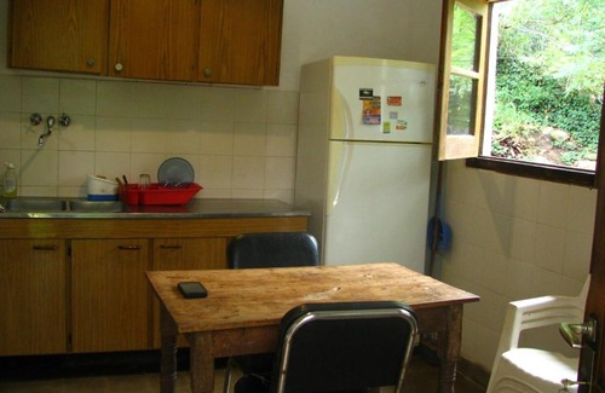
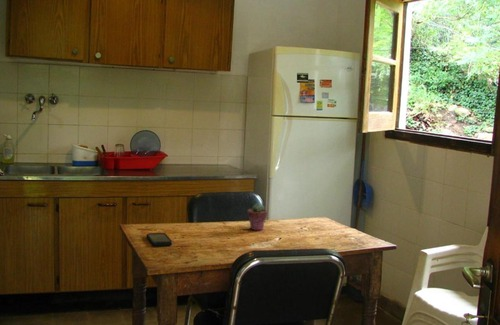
+ potted succulent (257, 215)
